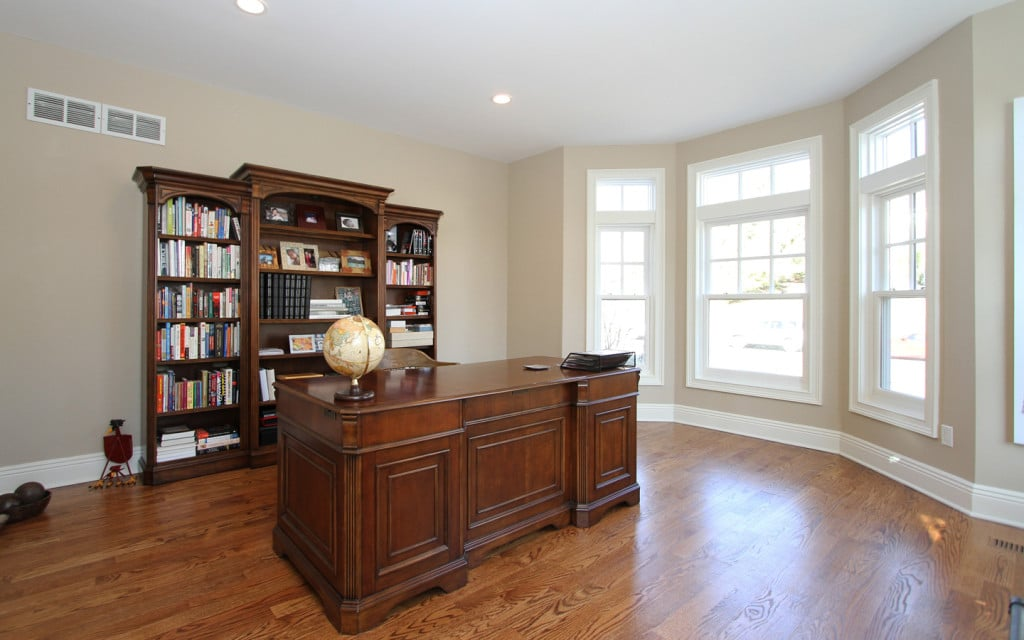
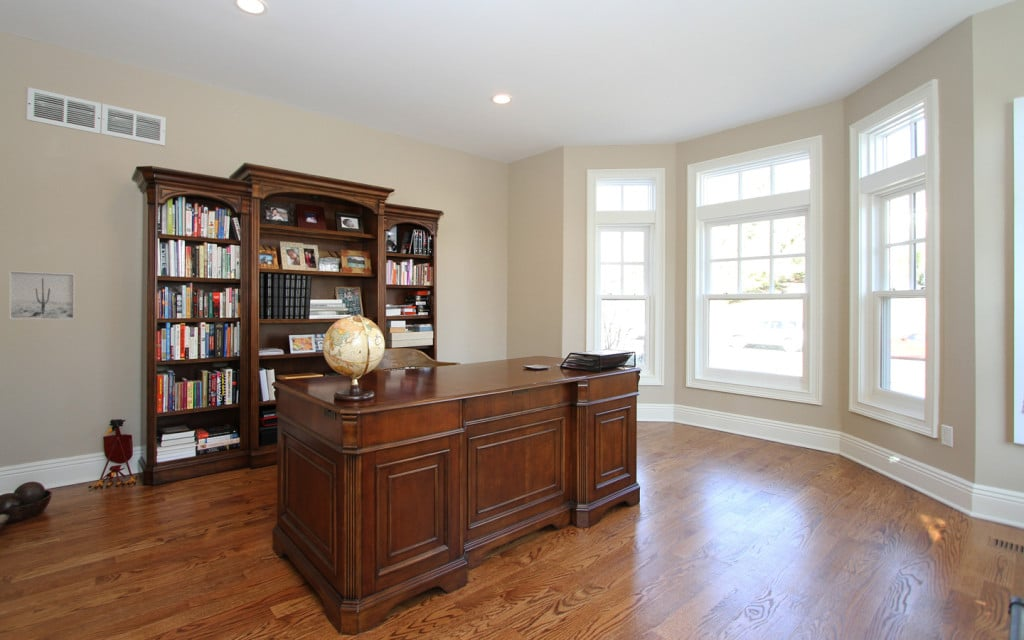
+ wall art (43, 296)
